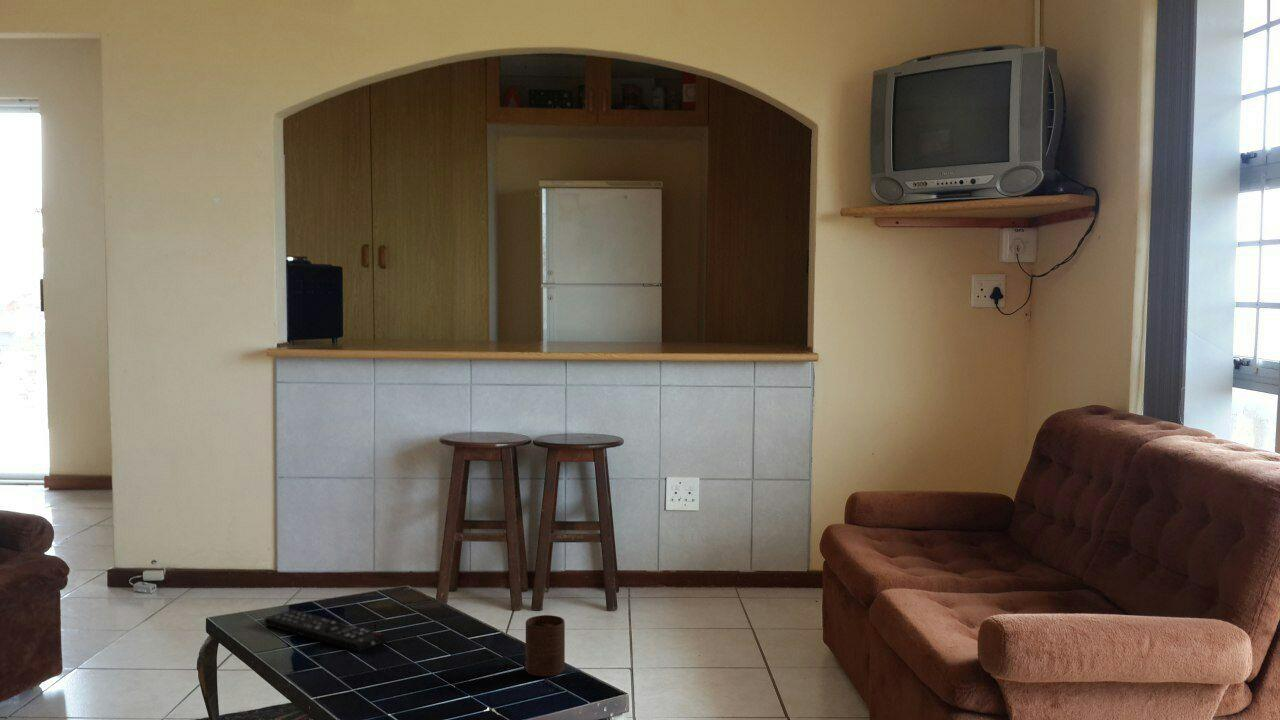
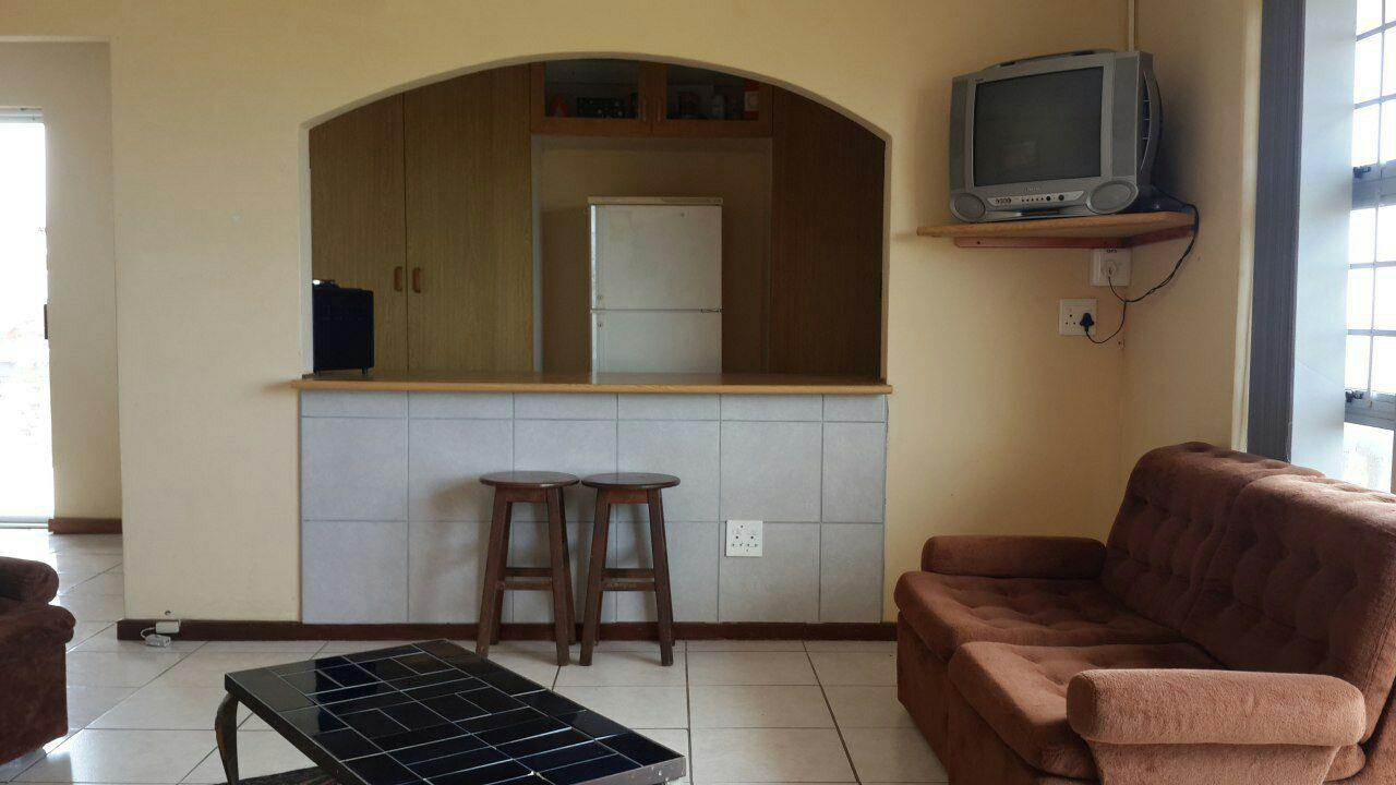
- remote control (324, 628)
- cup (543, 643)
